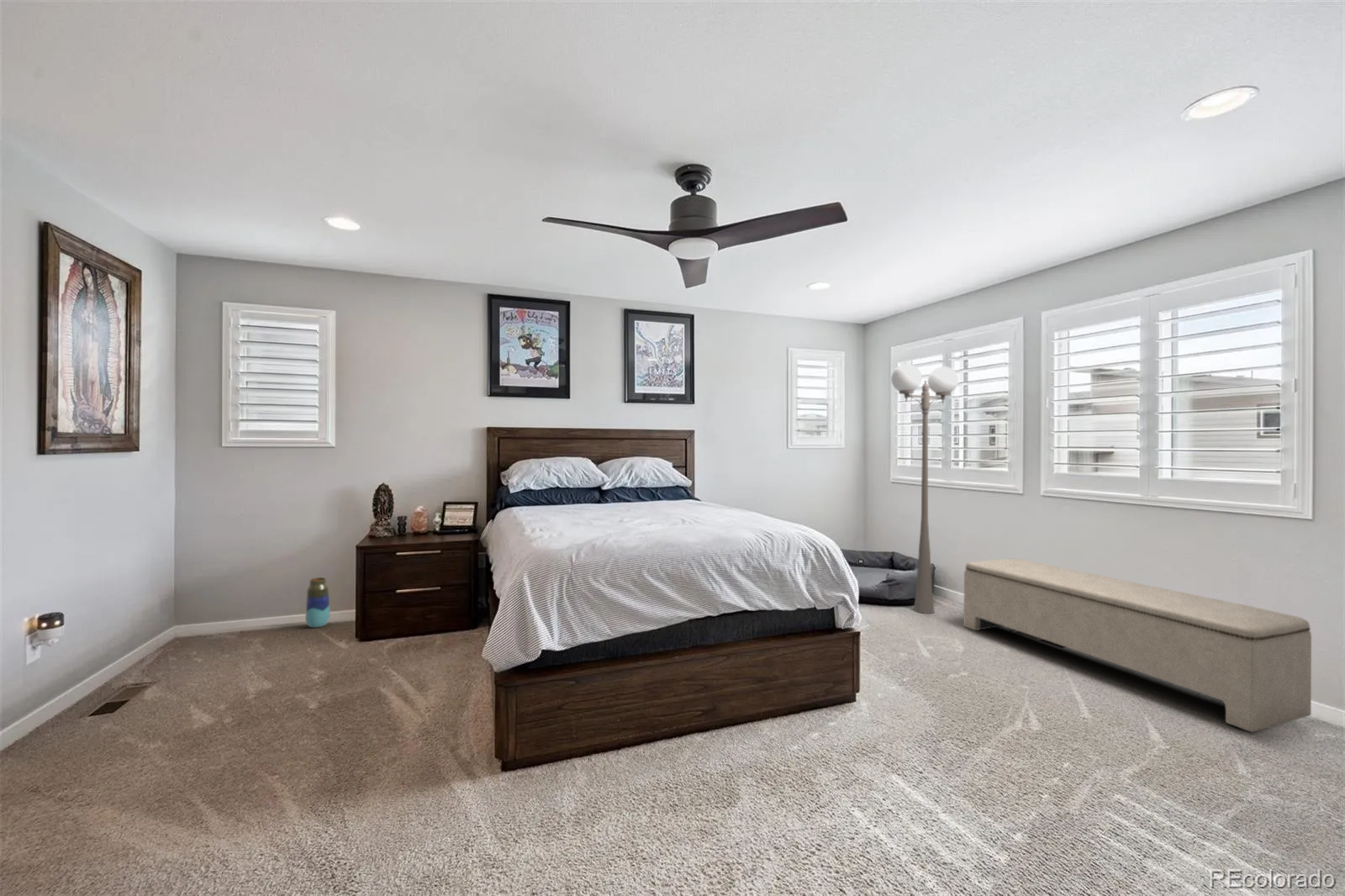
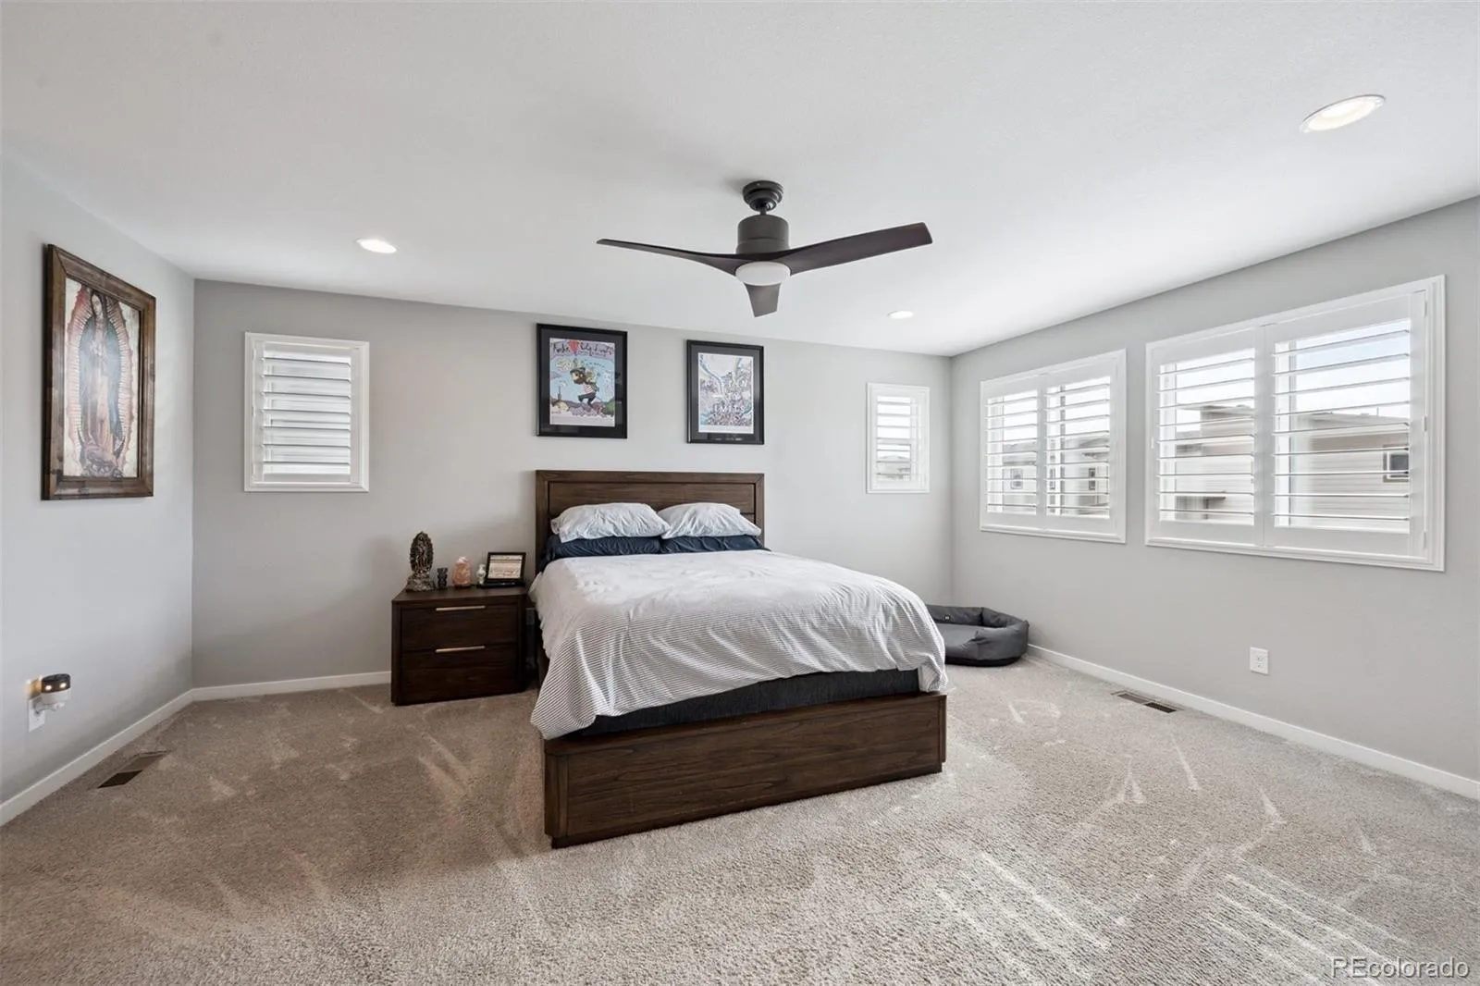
- vase (318, 602)
- floor lamp (924, 488)
- bench (1103, 622)
